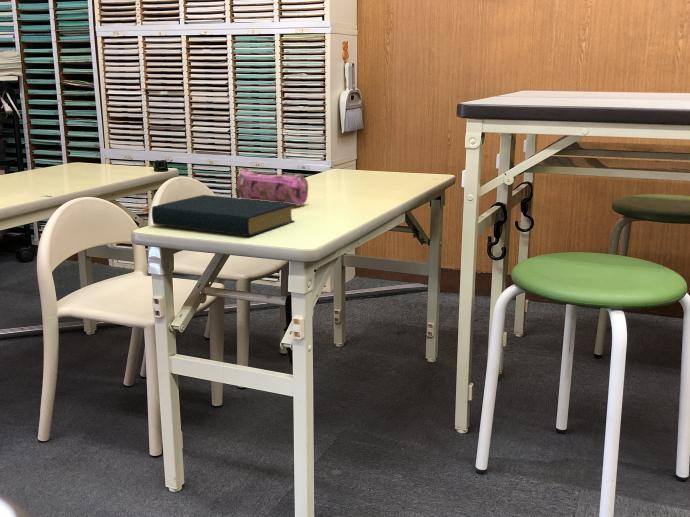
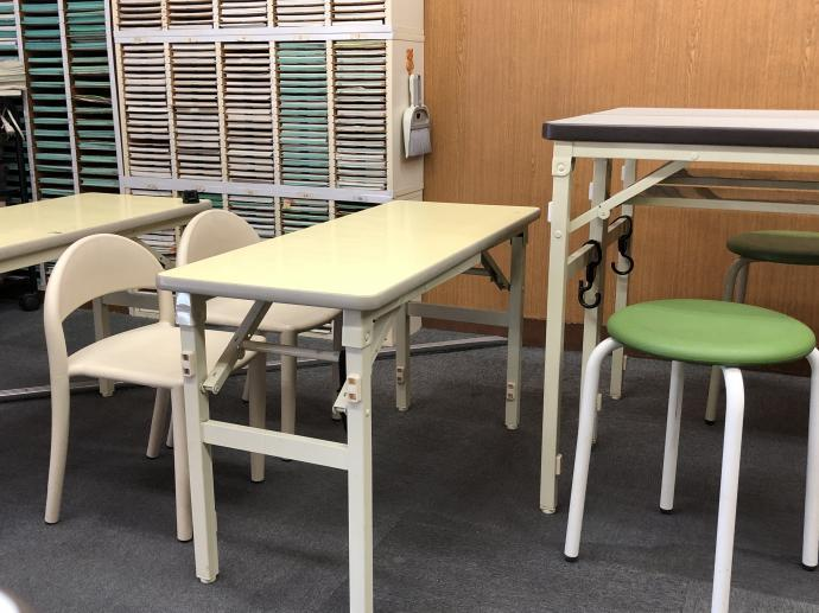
- pencil case (272, 187)
- hardback book (224, 214)
